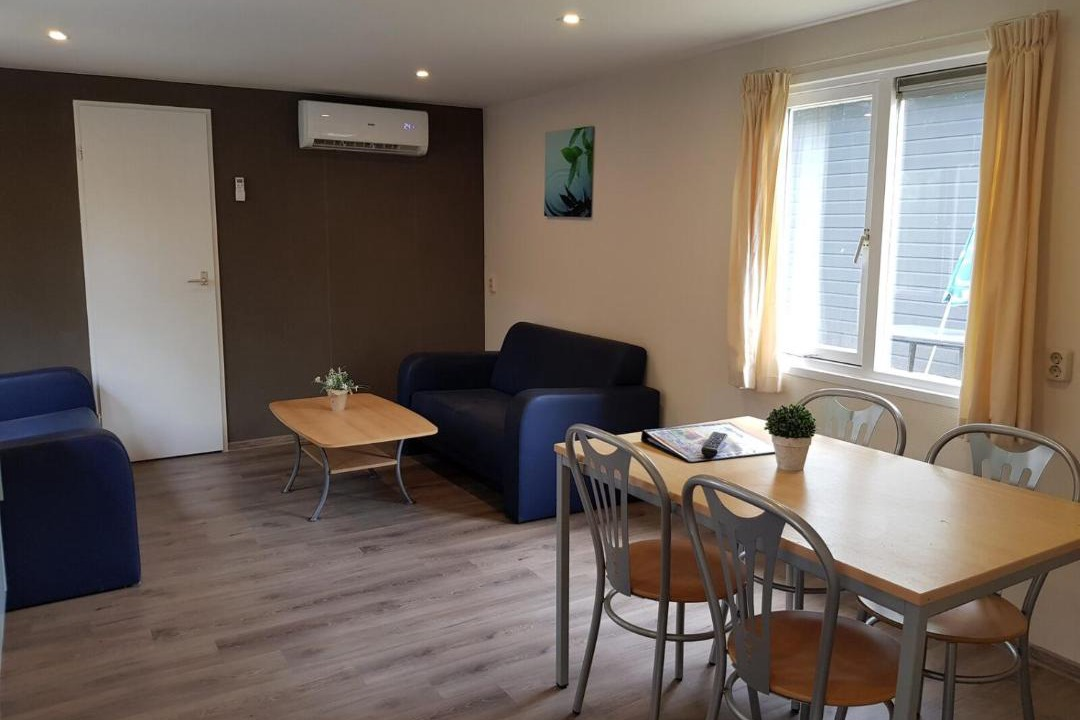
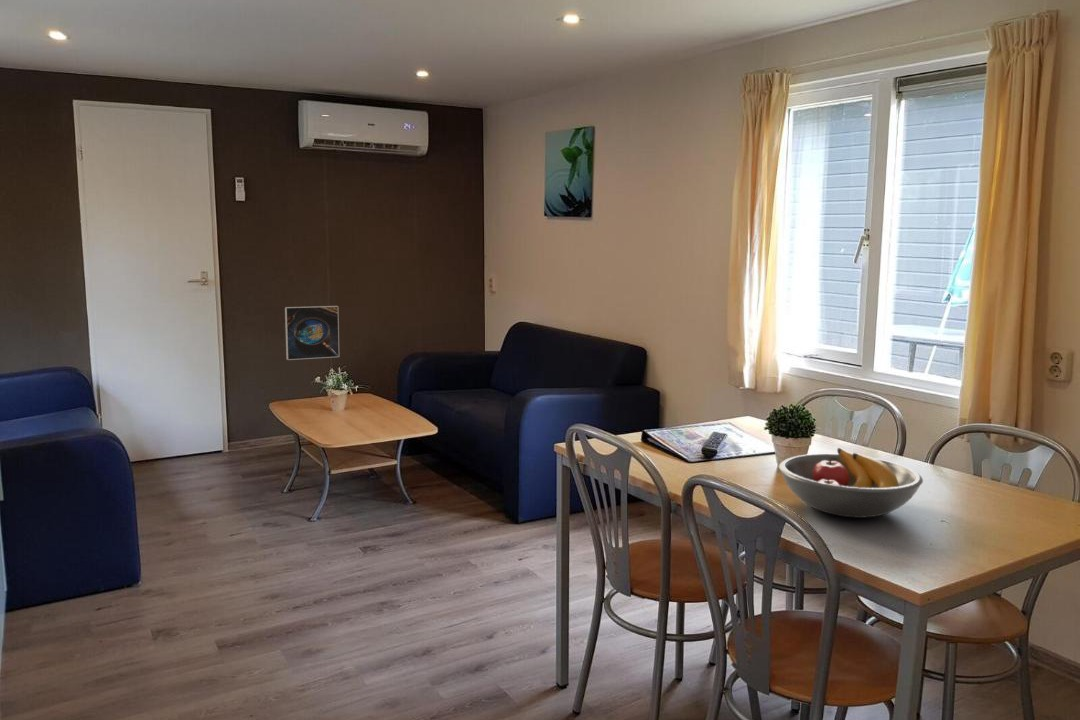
+ fruit bowl (848, 484)
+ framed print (312, 332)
